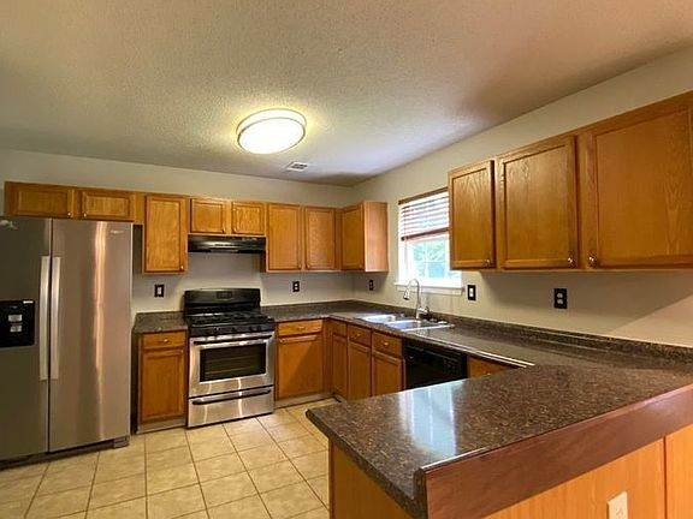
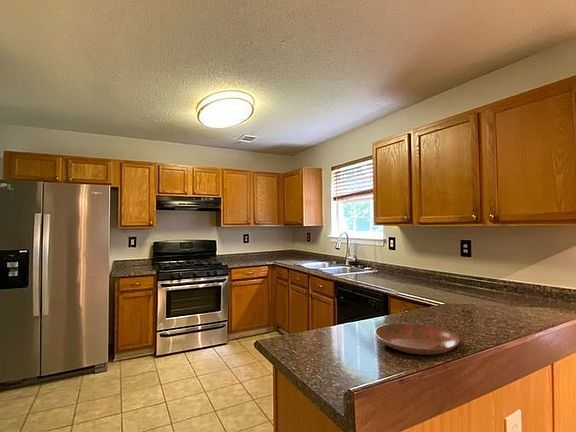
+ bowl (415, 339)
